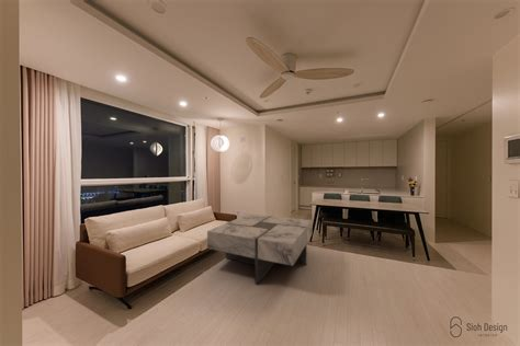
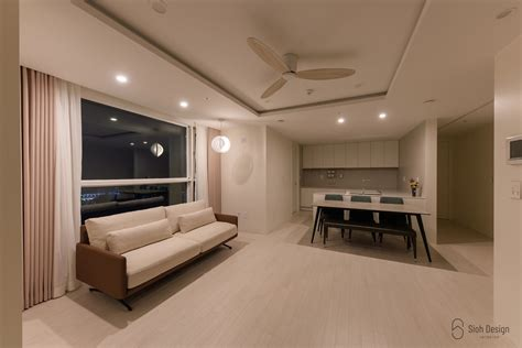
- coffee table (264, 243)
